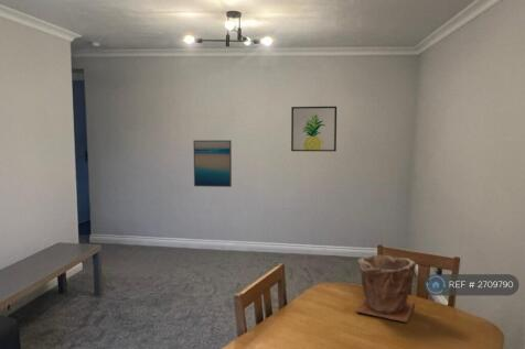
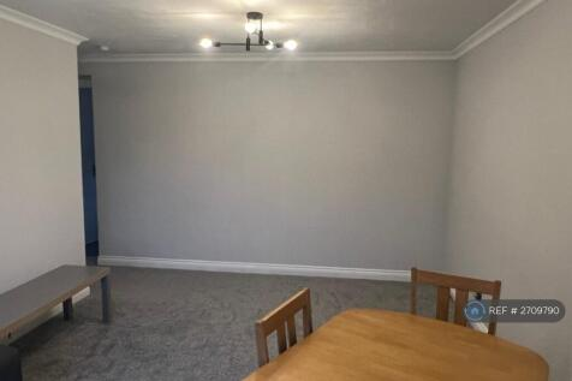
- wall art (313, 129)
- plant pot (386, 283)
- wall art (212, 163)
